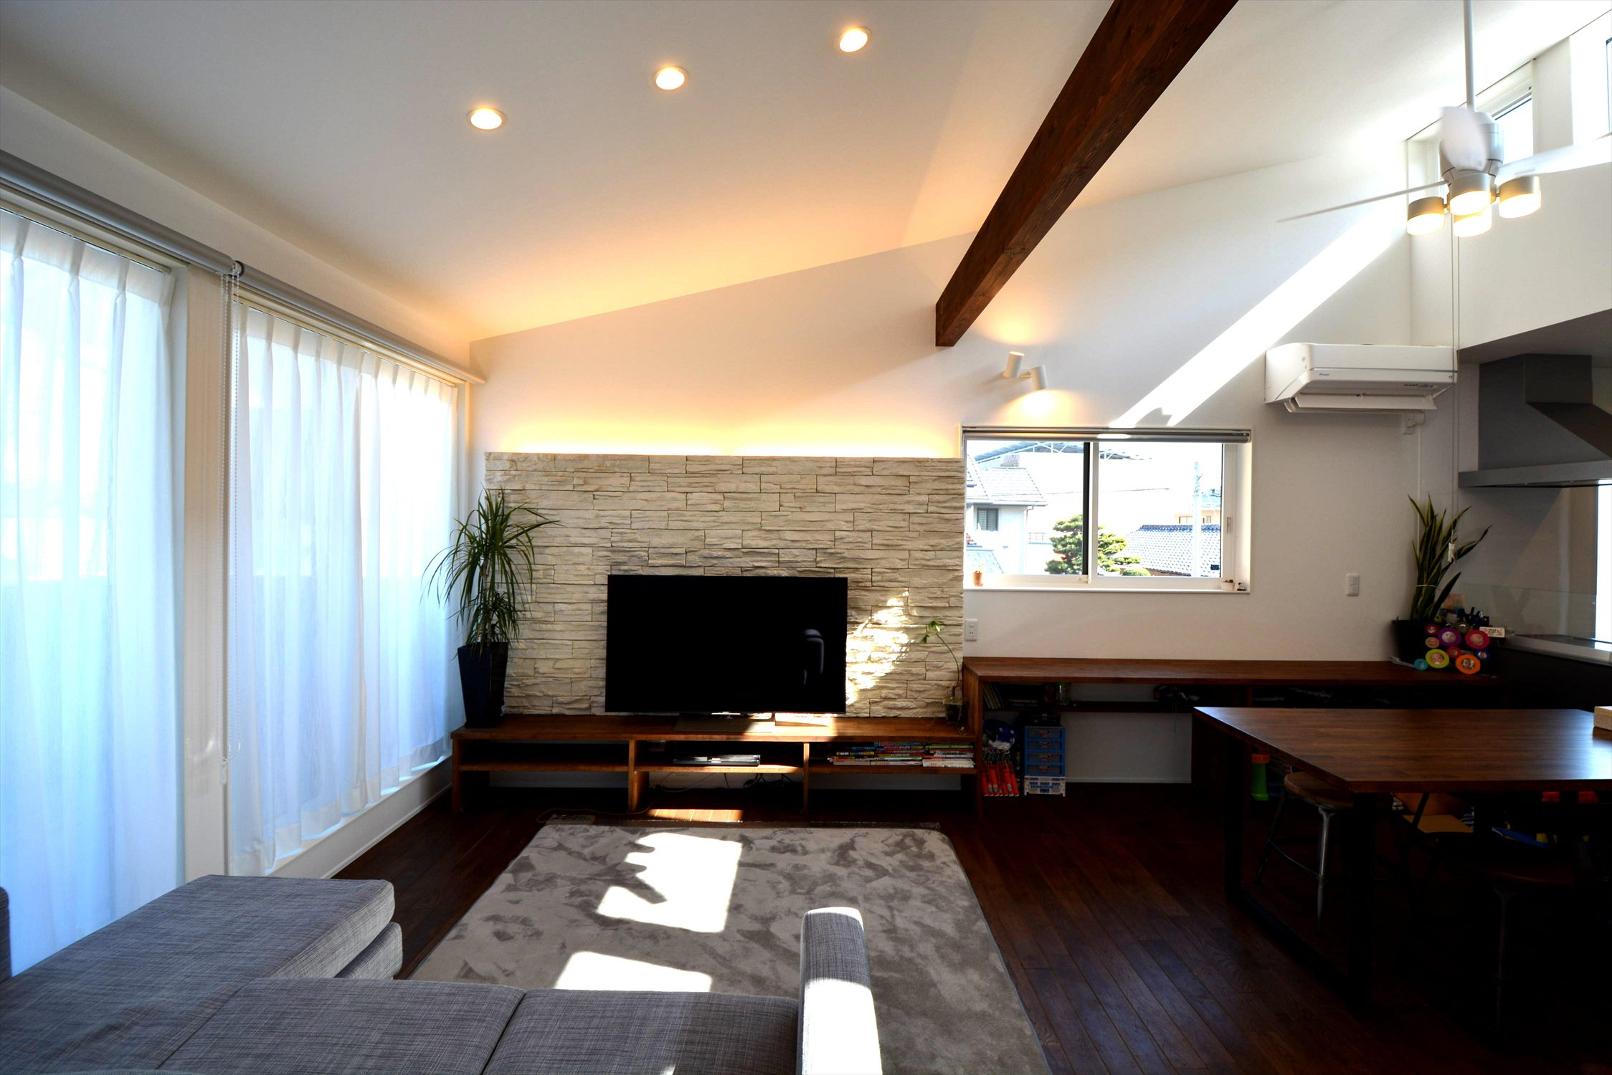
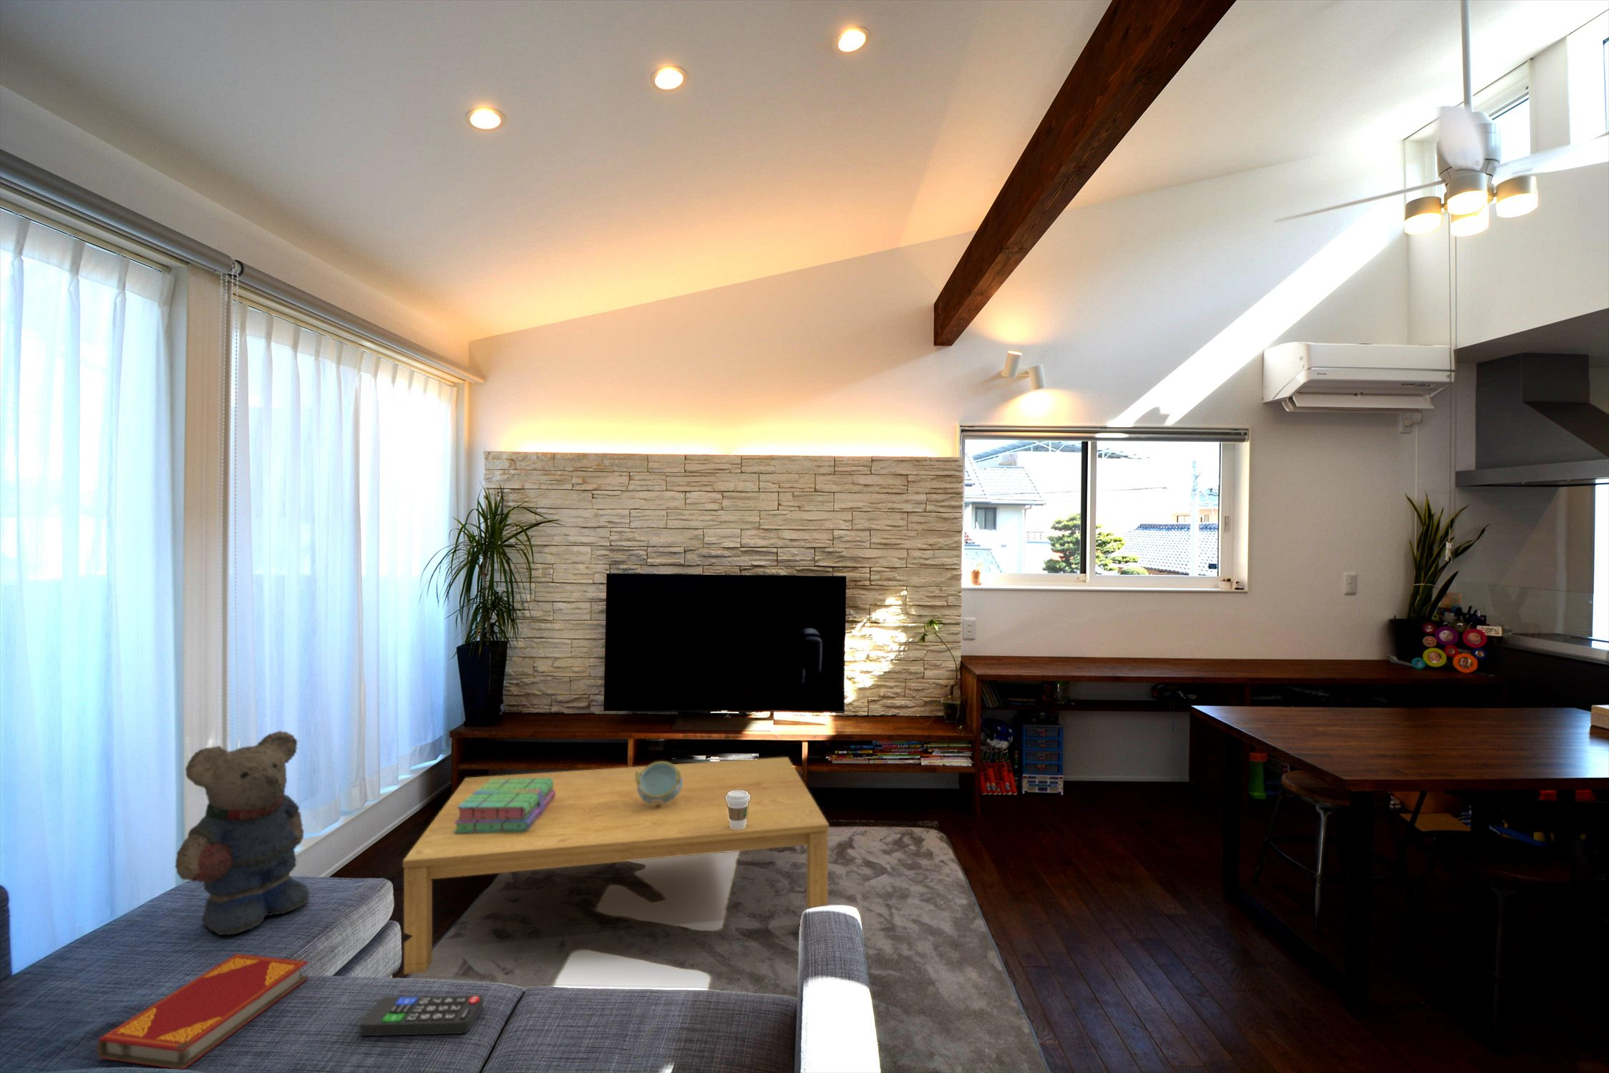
+ teddy bear (243, 828)
+ stack of books (508, 802)
+ remote control (423, 1013)
+ hardback book (211, 1006)
+ coffee table (631, 847)
+ decorative bowl (659, 784)
+ coffee cup (737, 810)
